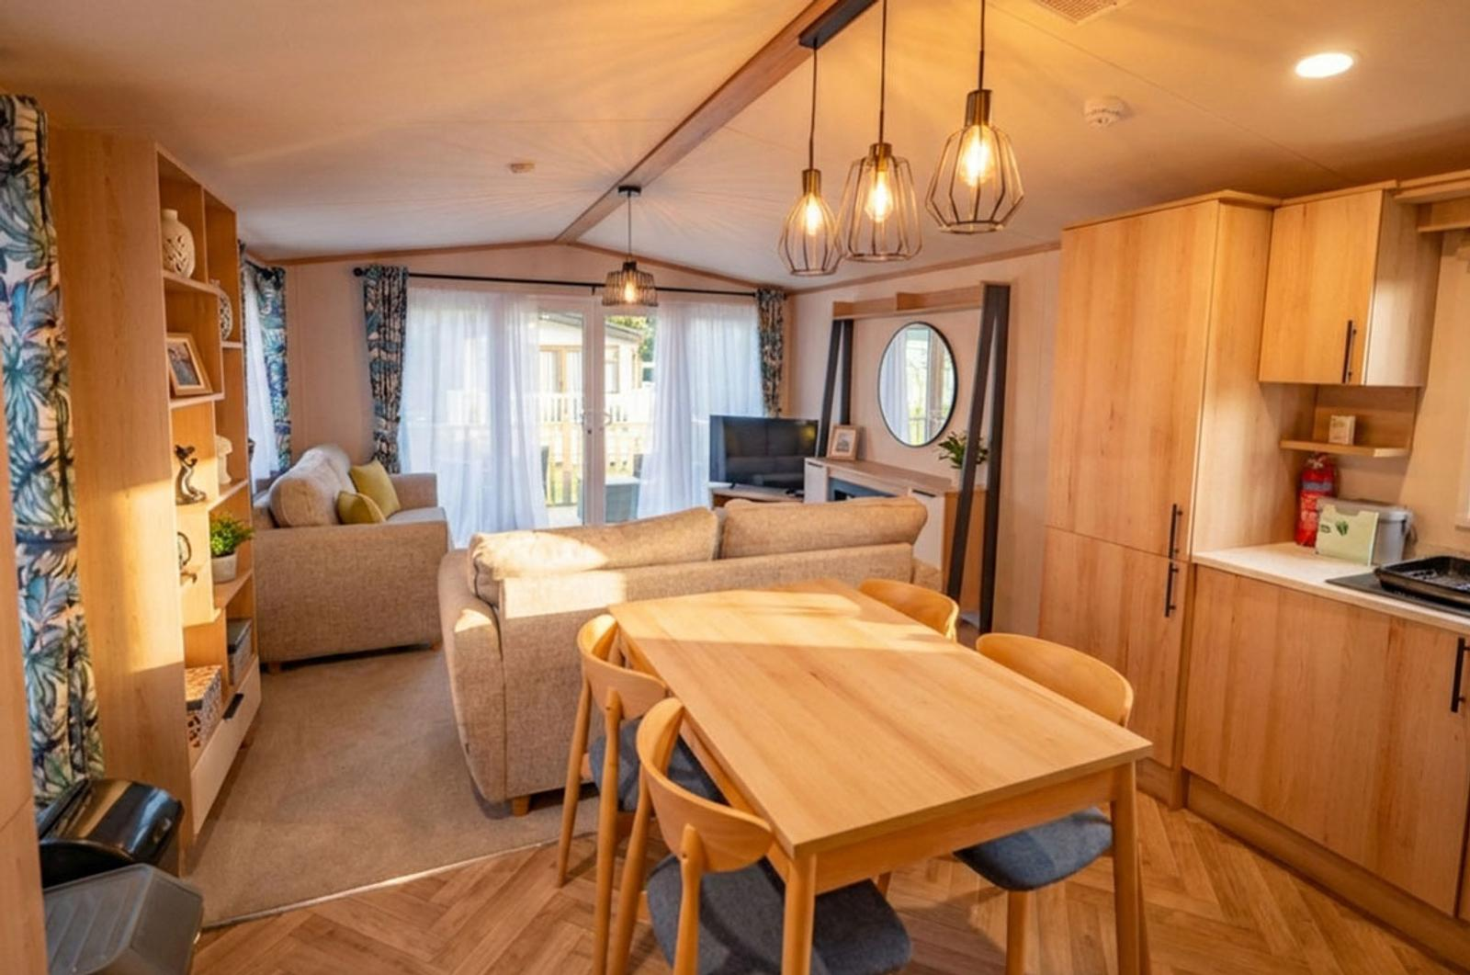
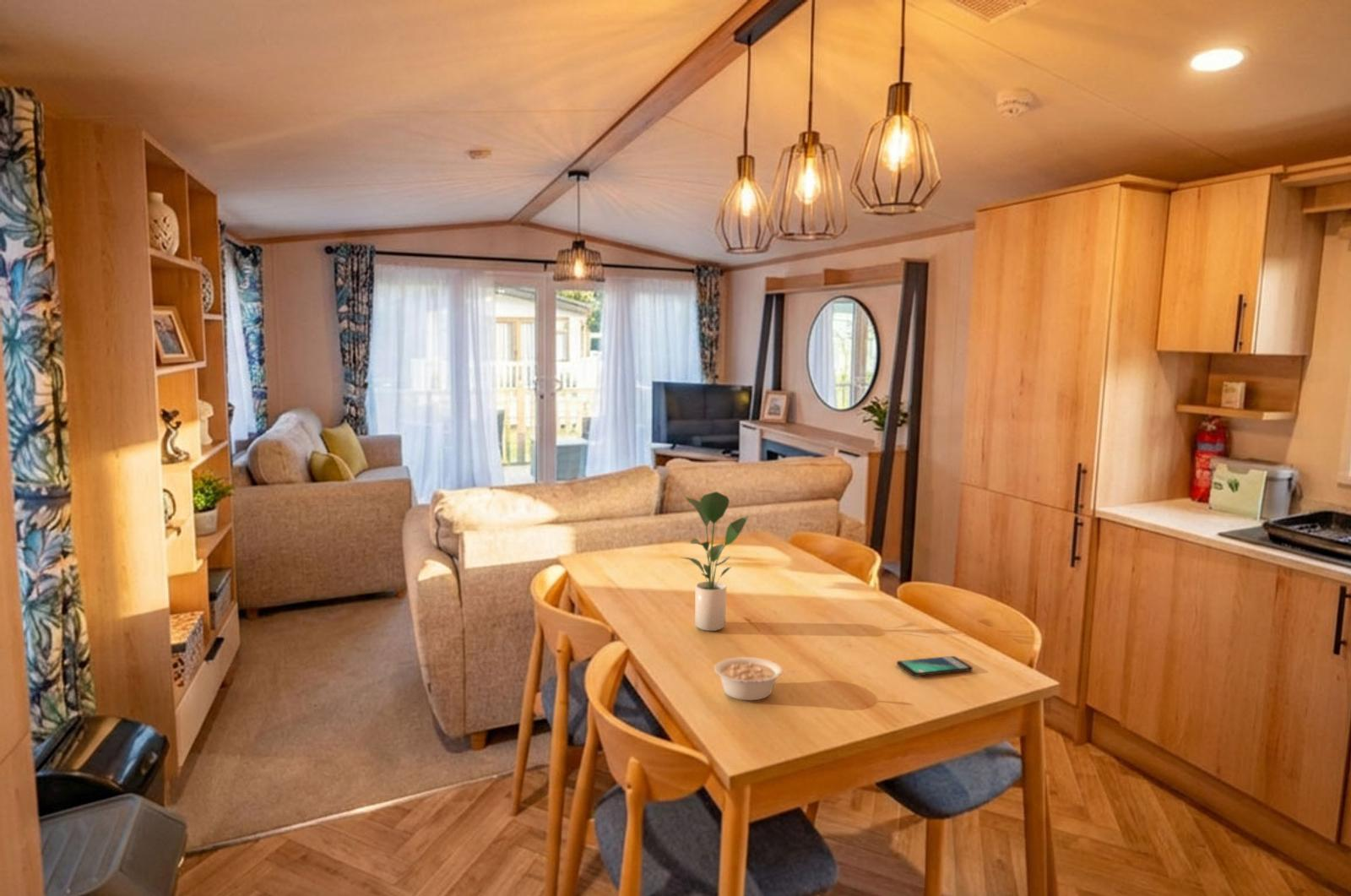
+ smartphone (934, 665)
+ potted plant (714, 557)
+ legume (751, 677)
